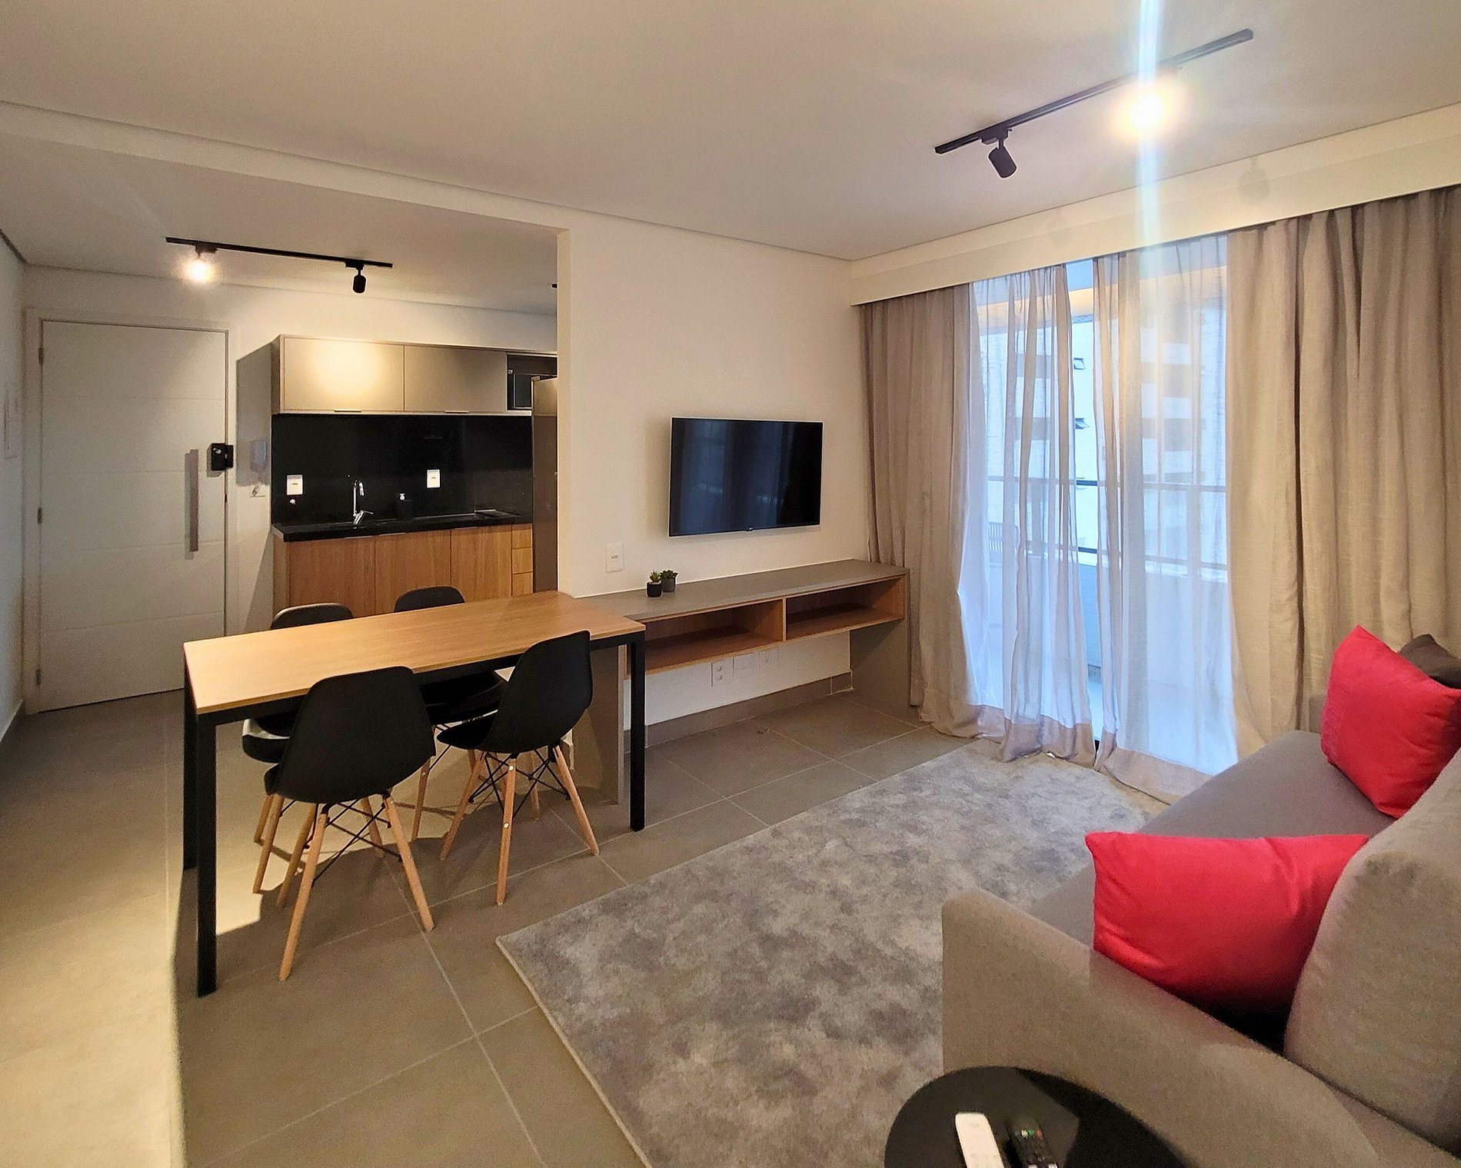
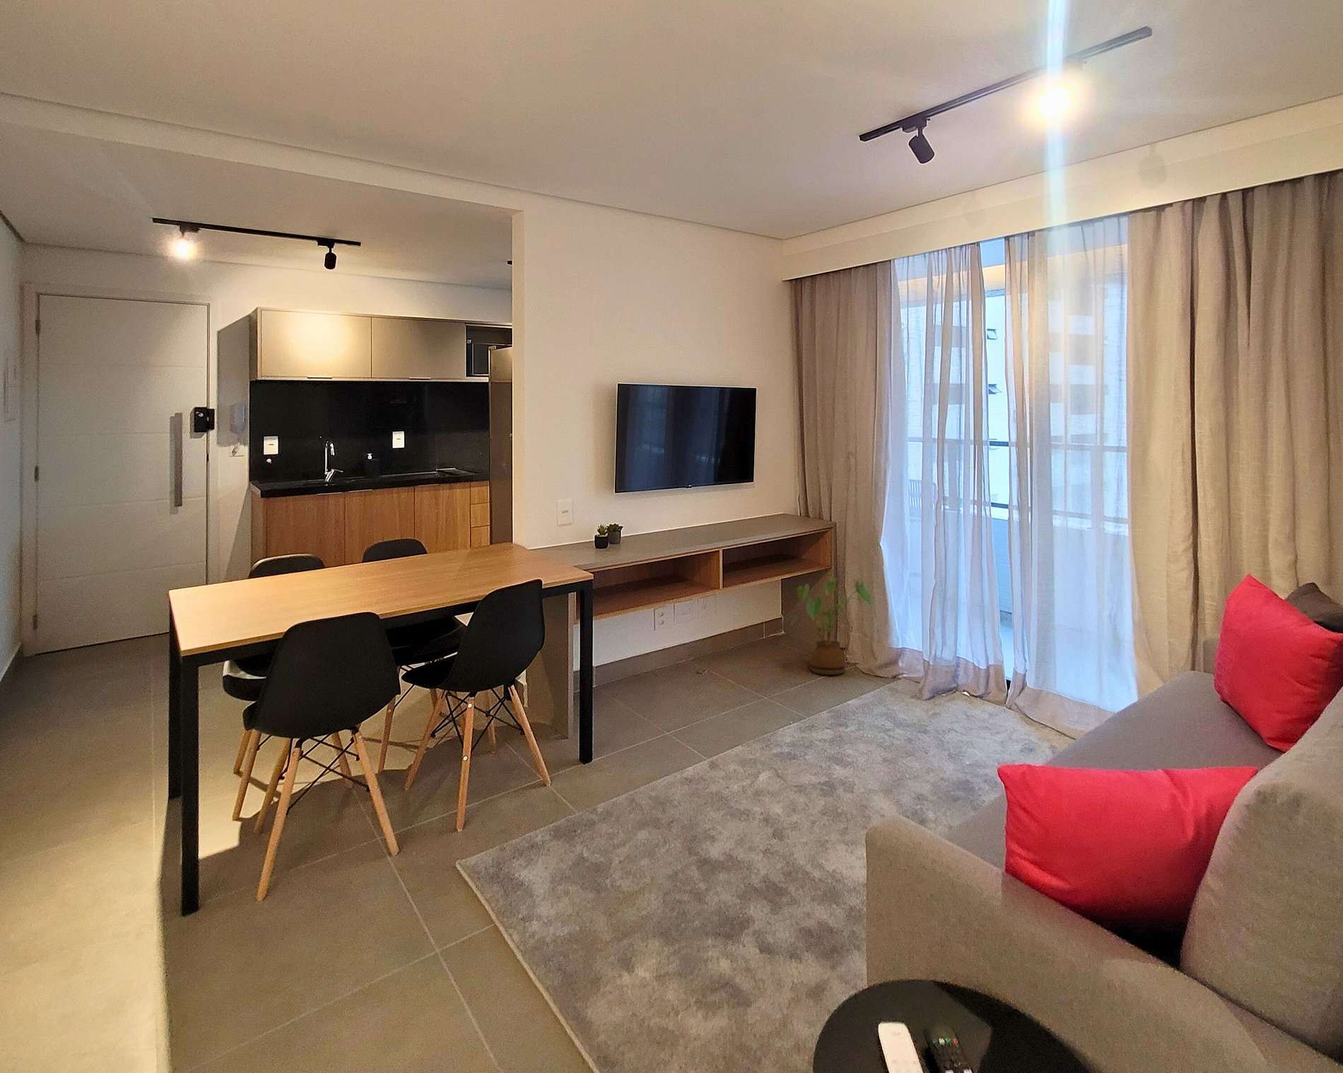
+ house plant (829, 625)
